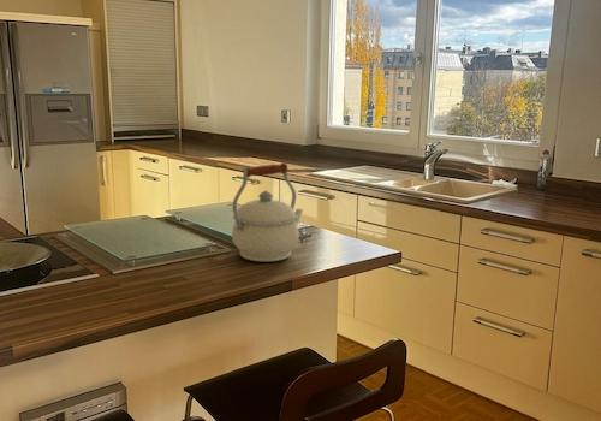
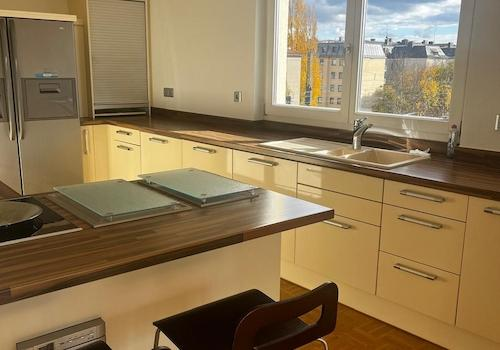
- kettle (269, 209)
